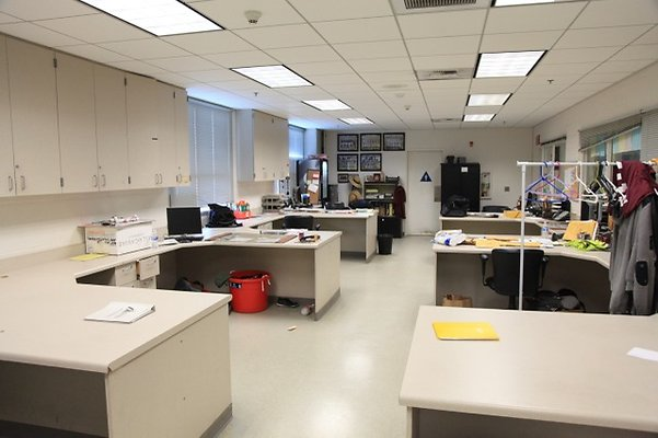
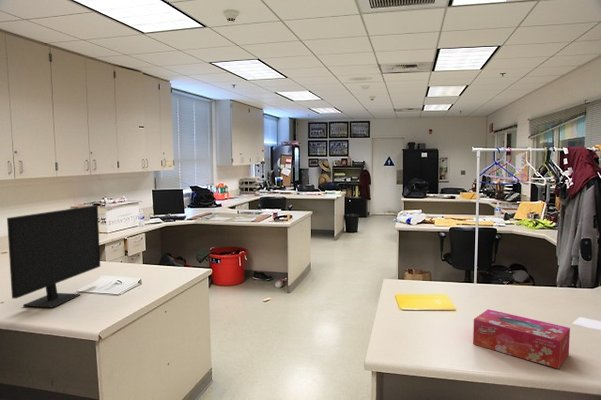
+ monitor (51, 255)
+ tissue box (520, 336)
